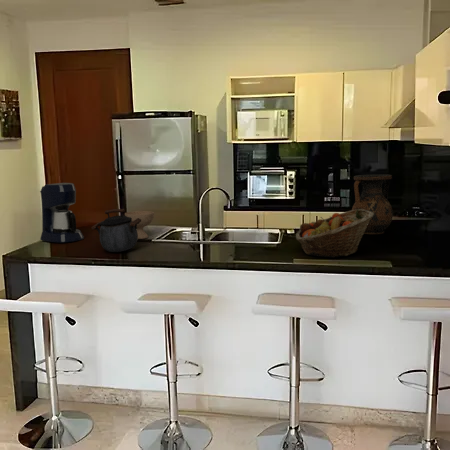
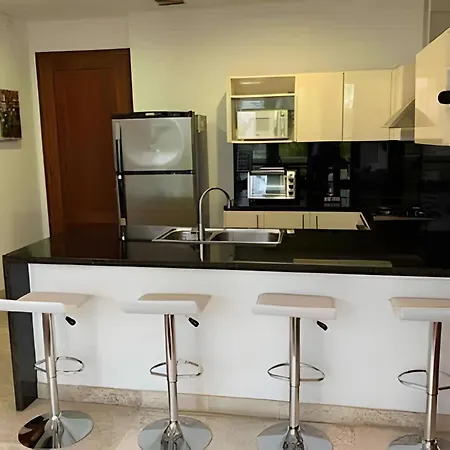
- fruit basket (333, 231)
- bowl (139, 225)
- kettle (117, 229)
- vase (372, 203)
- coffee maker (61, 211)
